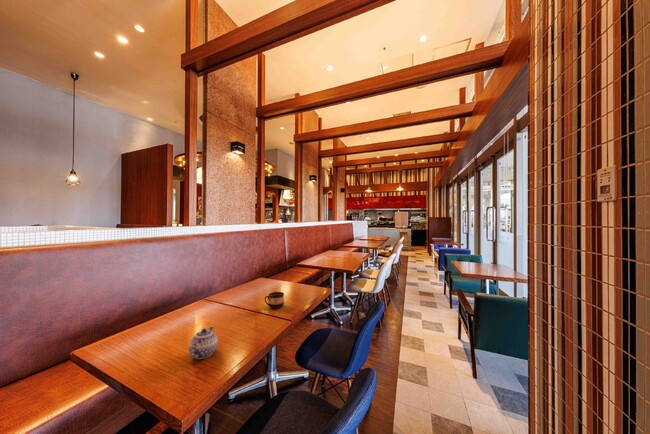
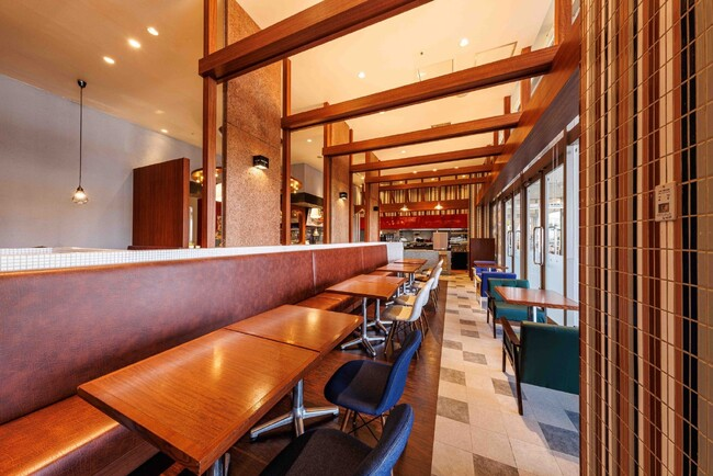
- teapot (203, 341)
- cup (275, 300)
